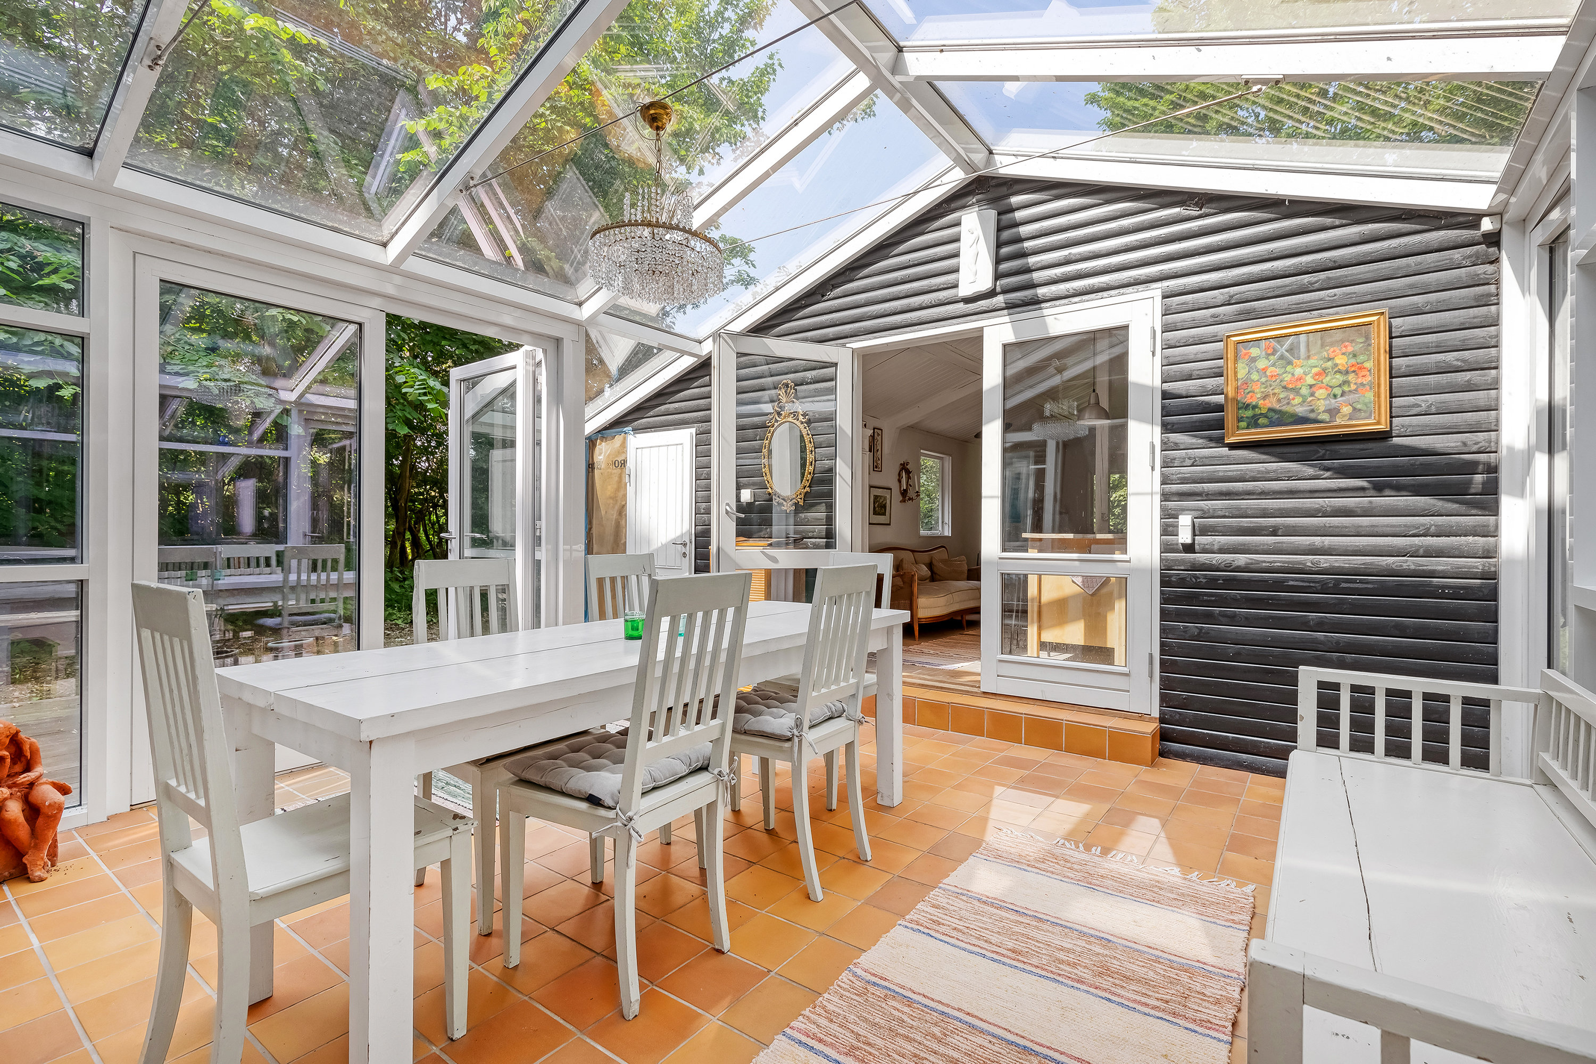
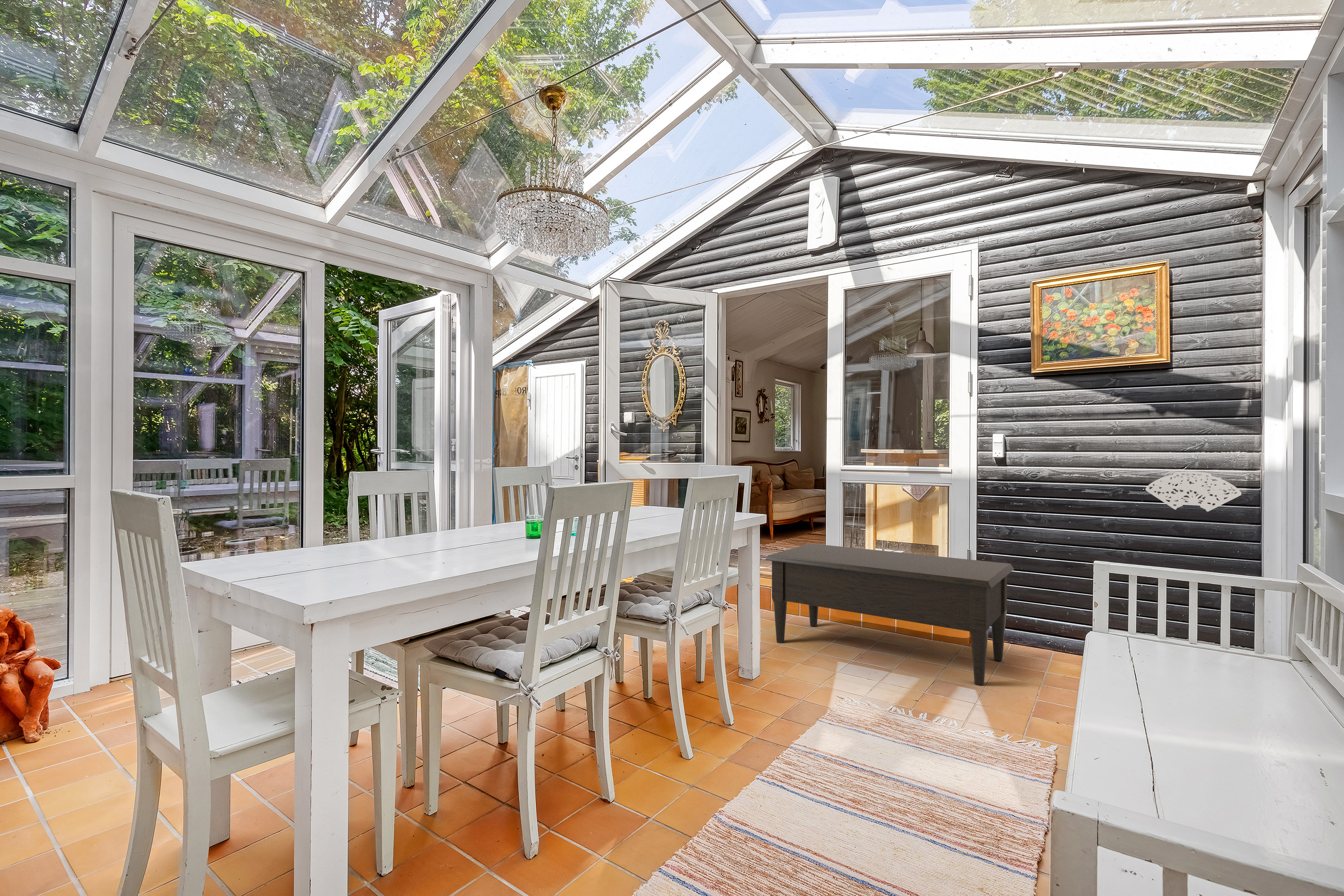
+ wall ornament (1192, 491)
+ coffee table (885, 605)
